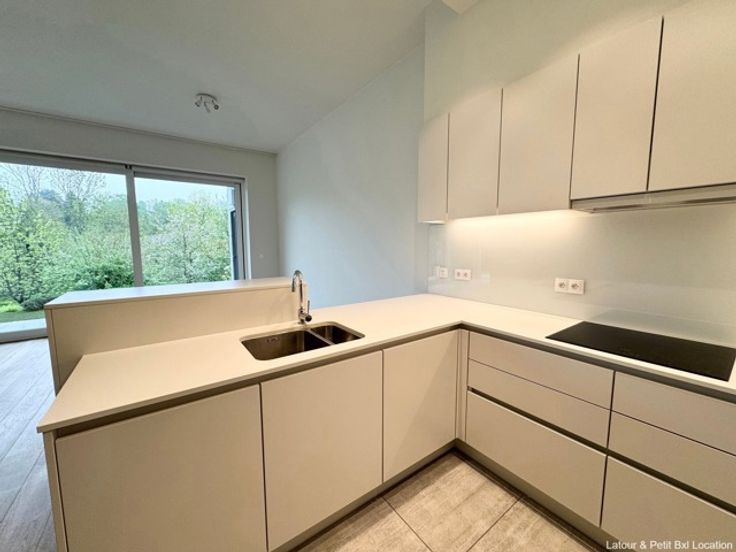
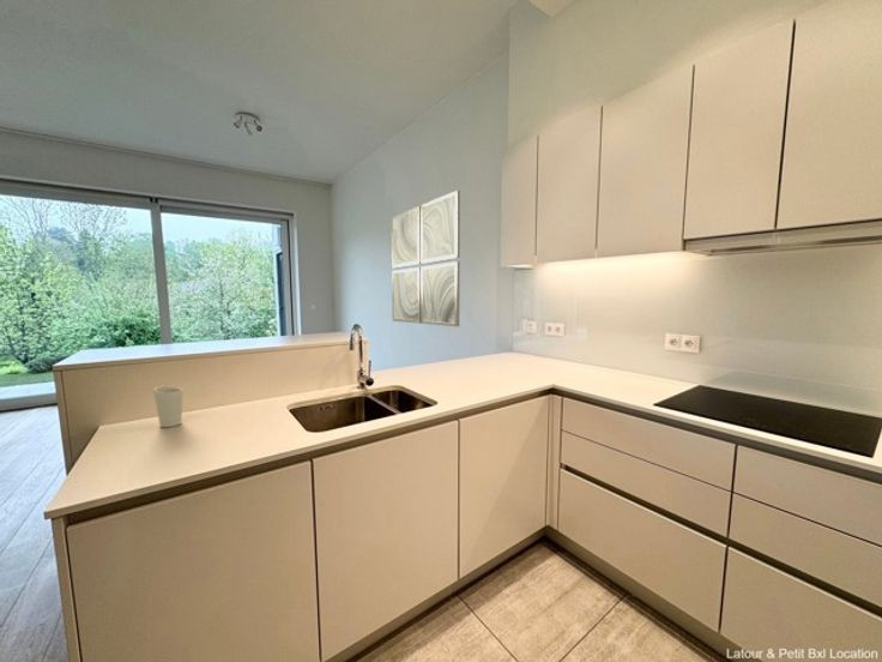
+ cup (169, 405)
+ wall art (421, 266)
